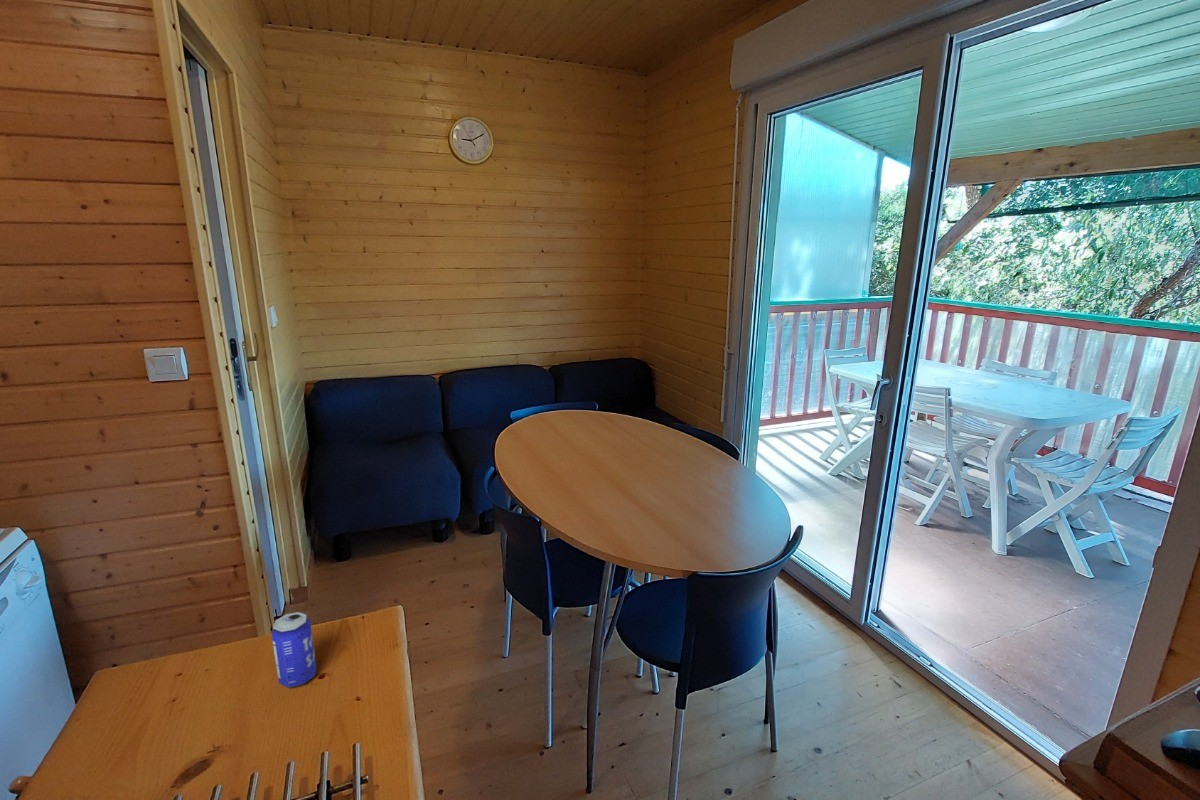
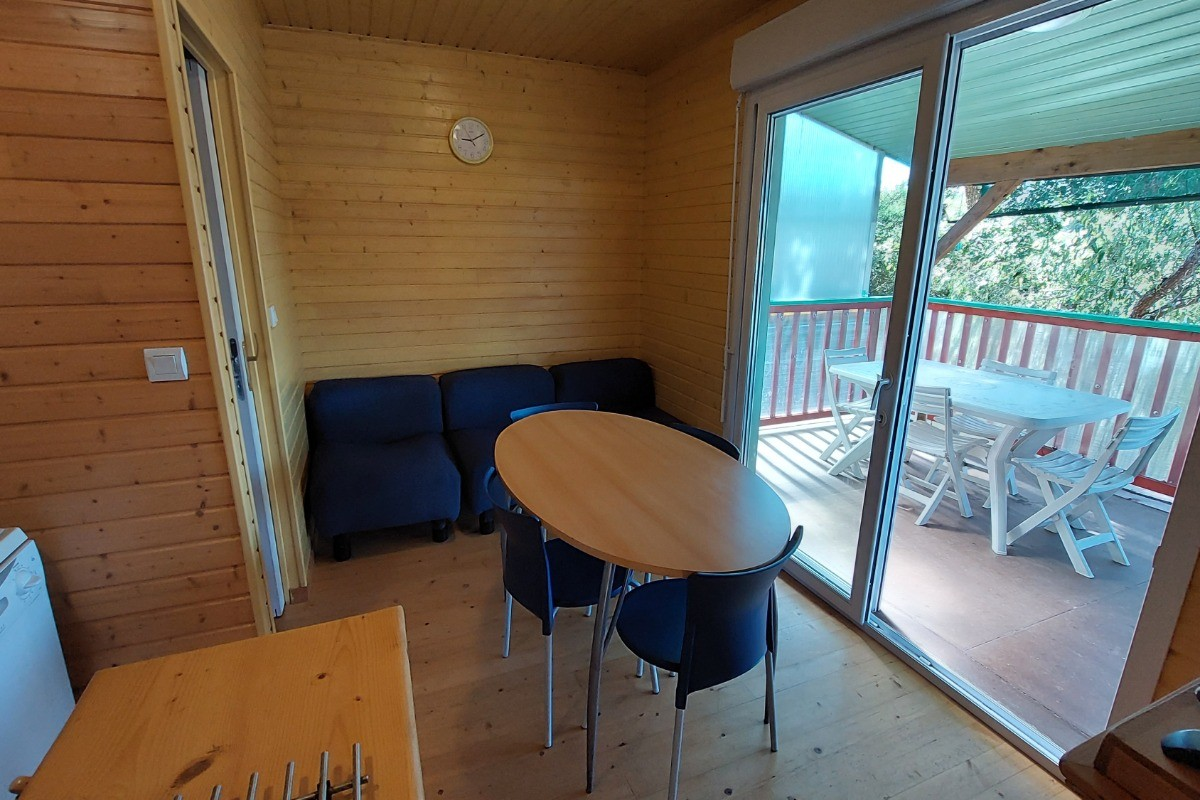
- beer can (293, 646)
